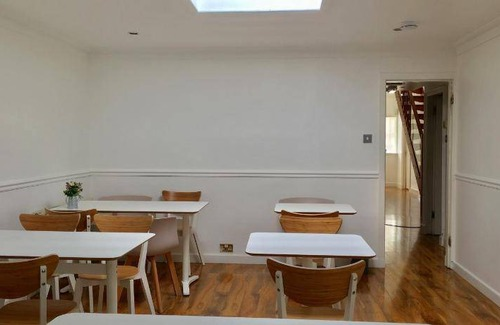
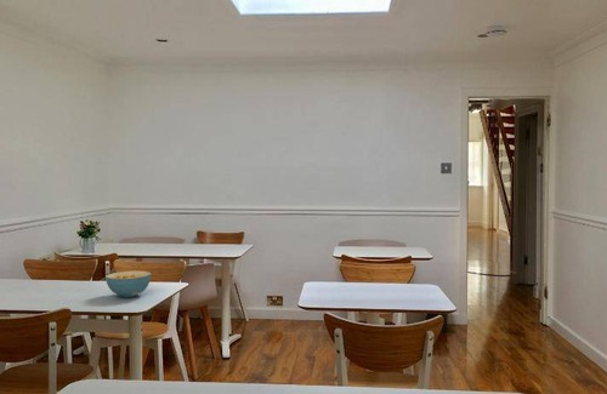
+ cereal bowl (129, 285)
